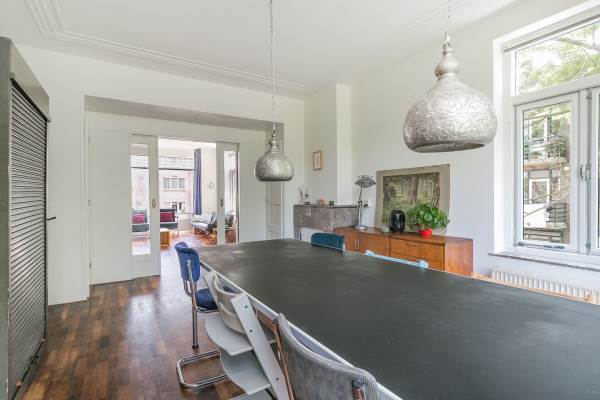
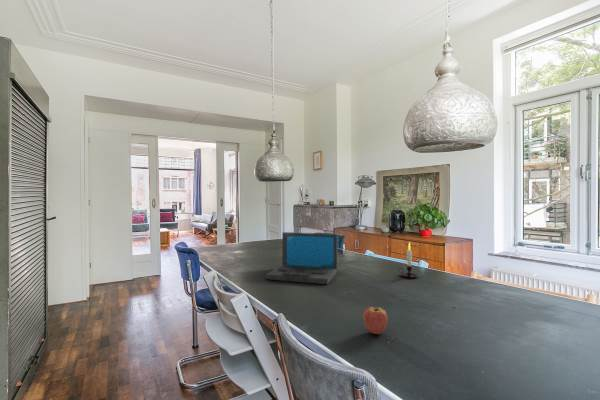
+ fruit (375, 317)
+ candle (407, 258)
+ laptop (303, 255)
